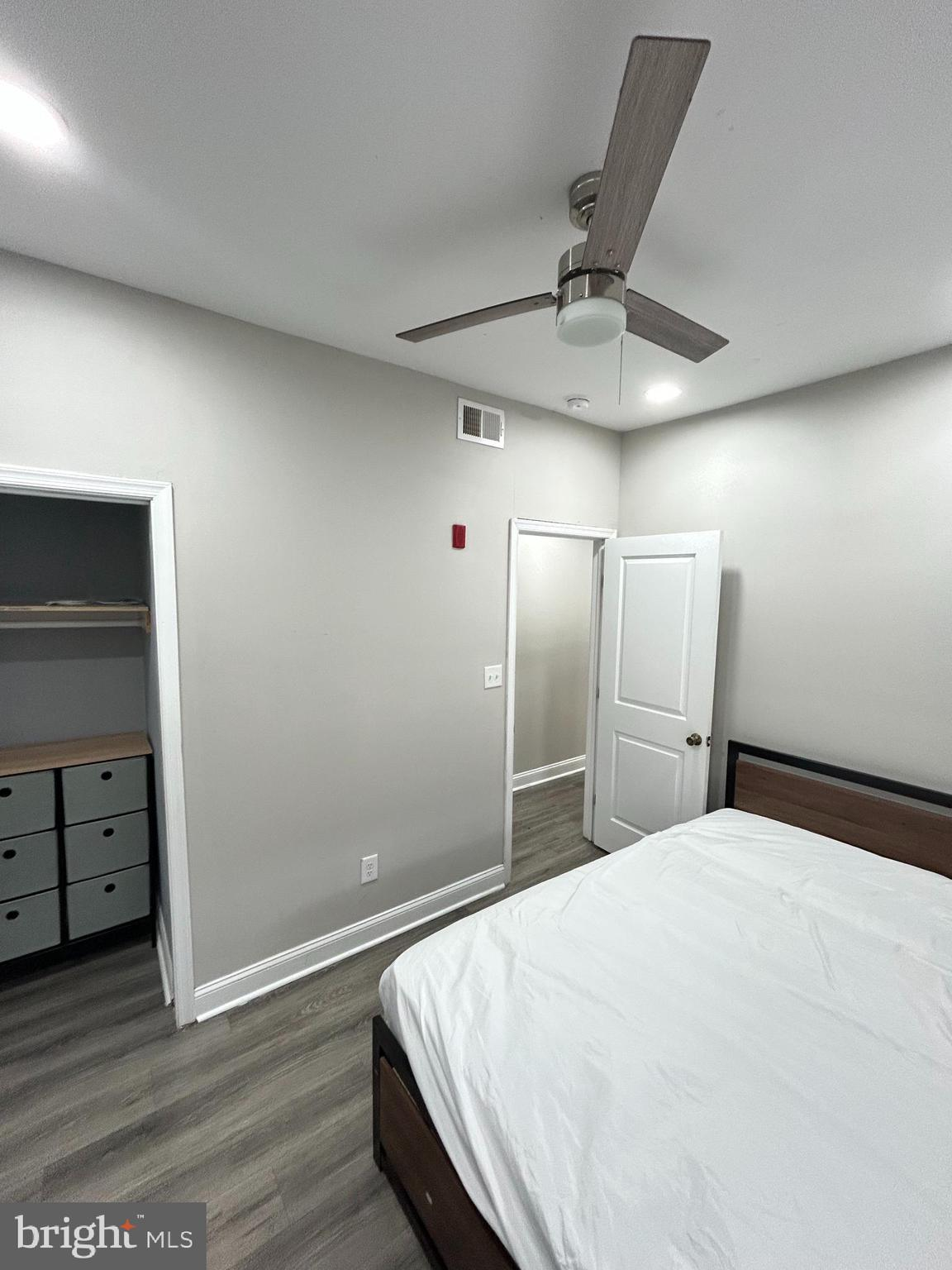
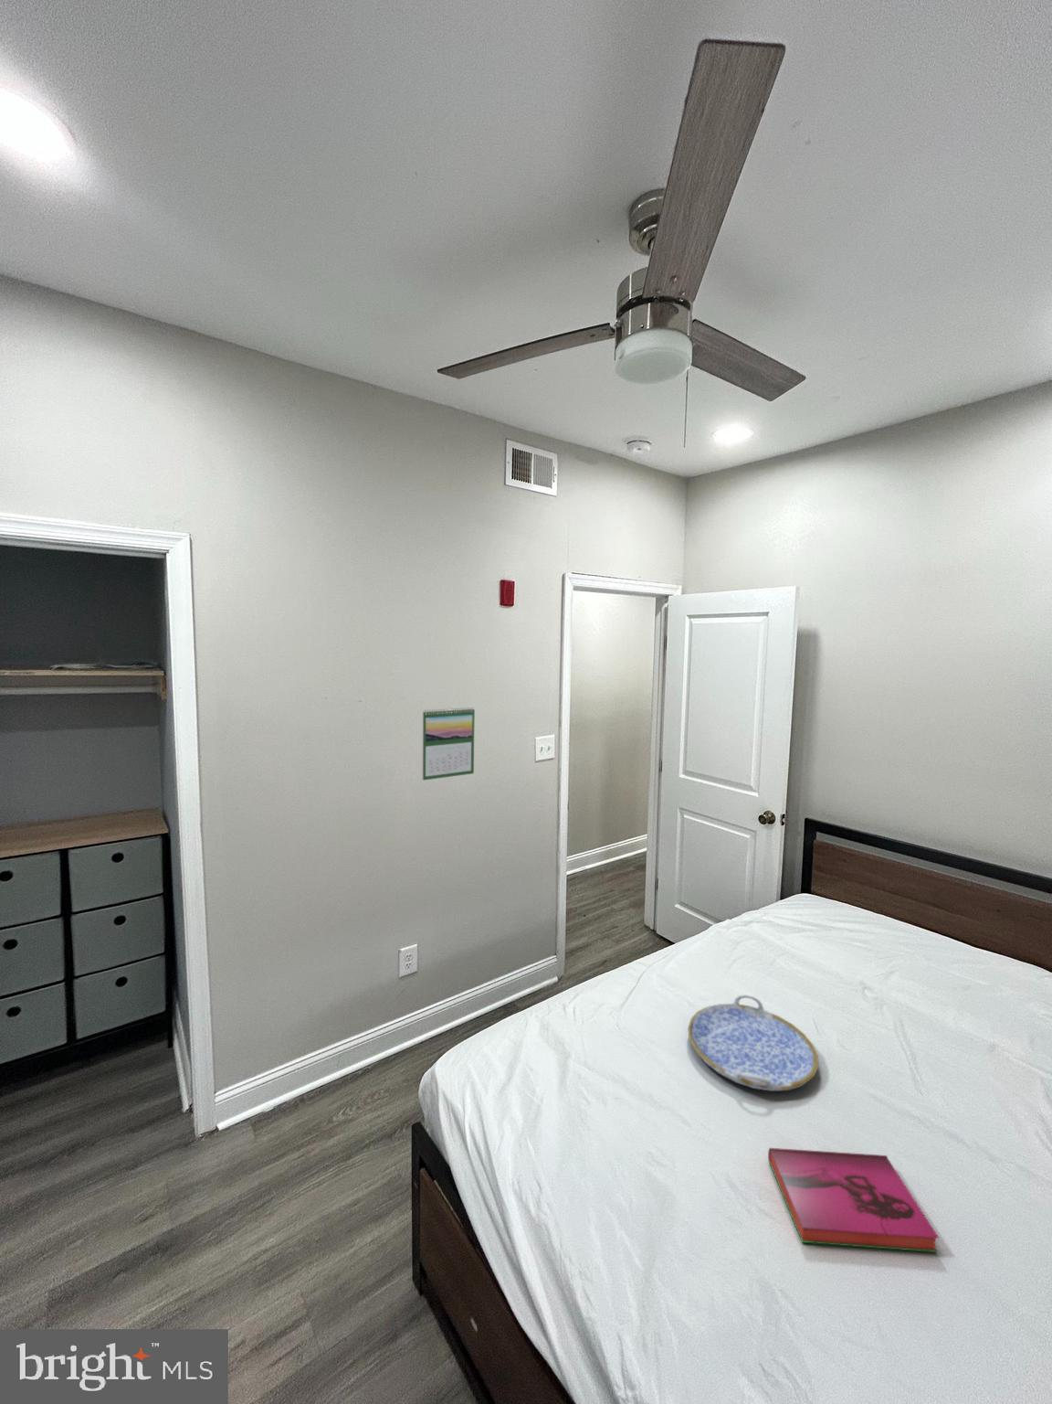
+ serving tray (750, 1042)
+ hardback book (845, 1195)
+ calendar (449, 742)
